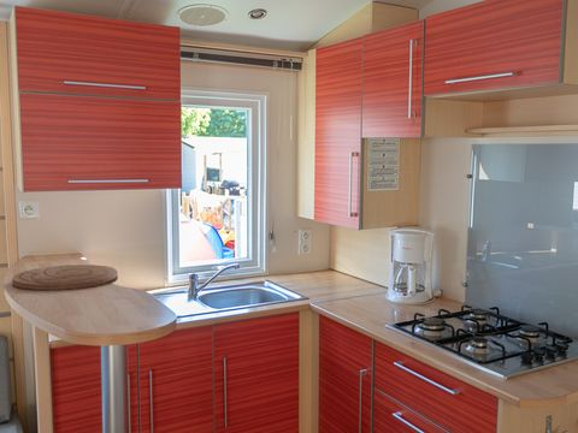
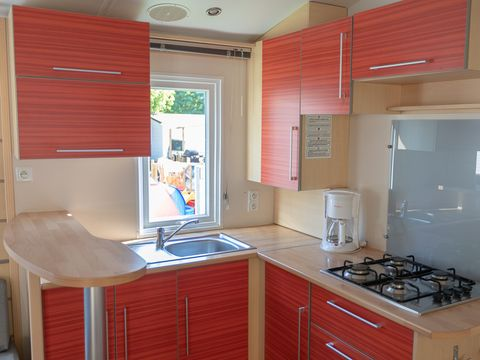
- cutting board (66, 277)
